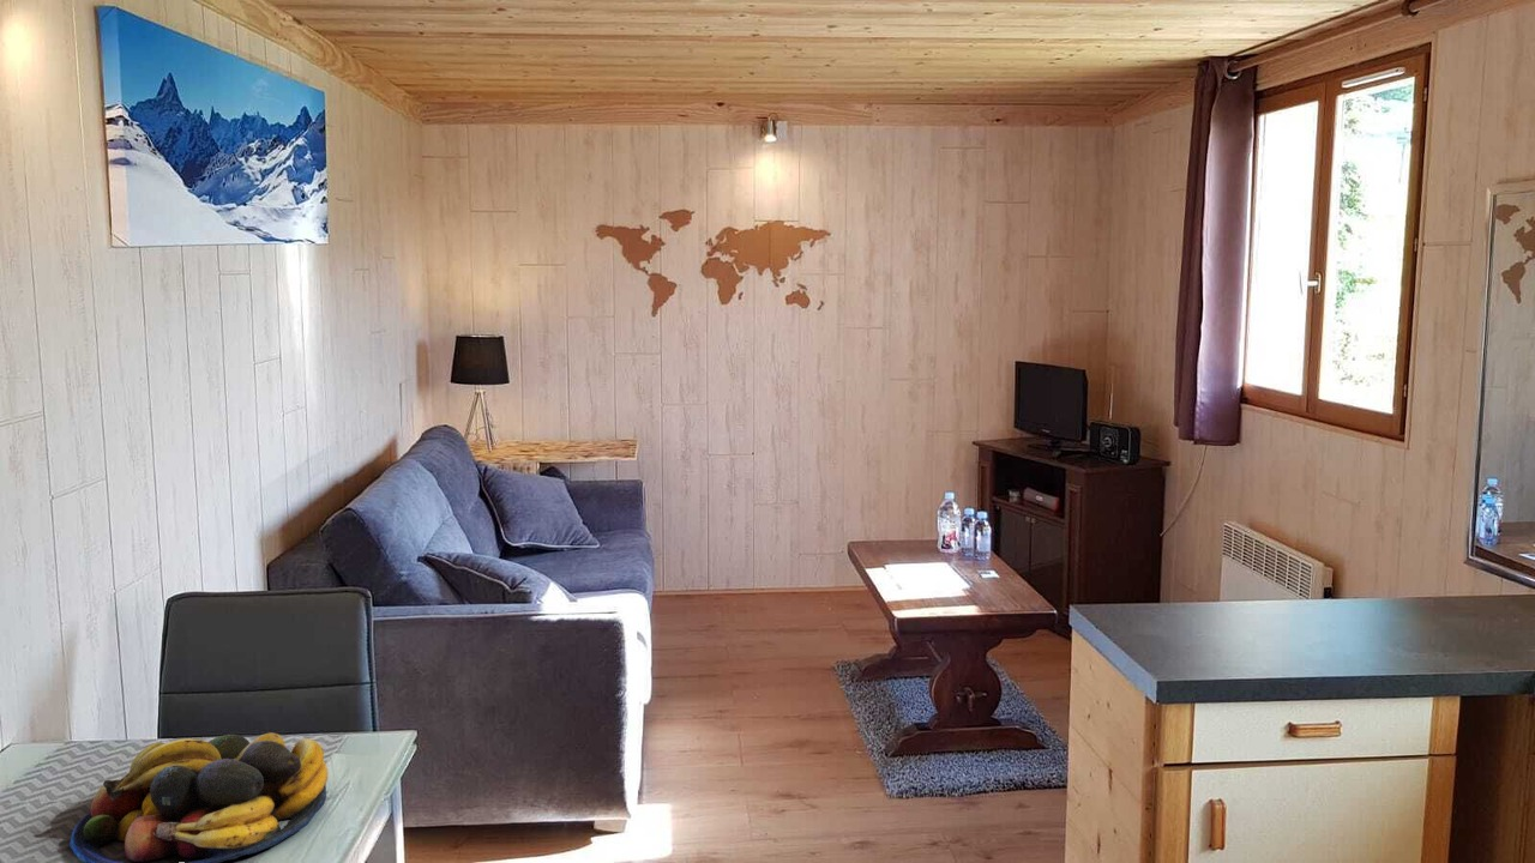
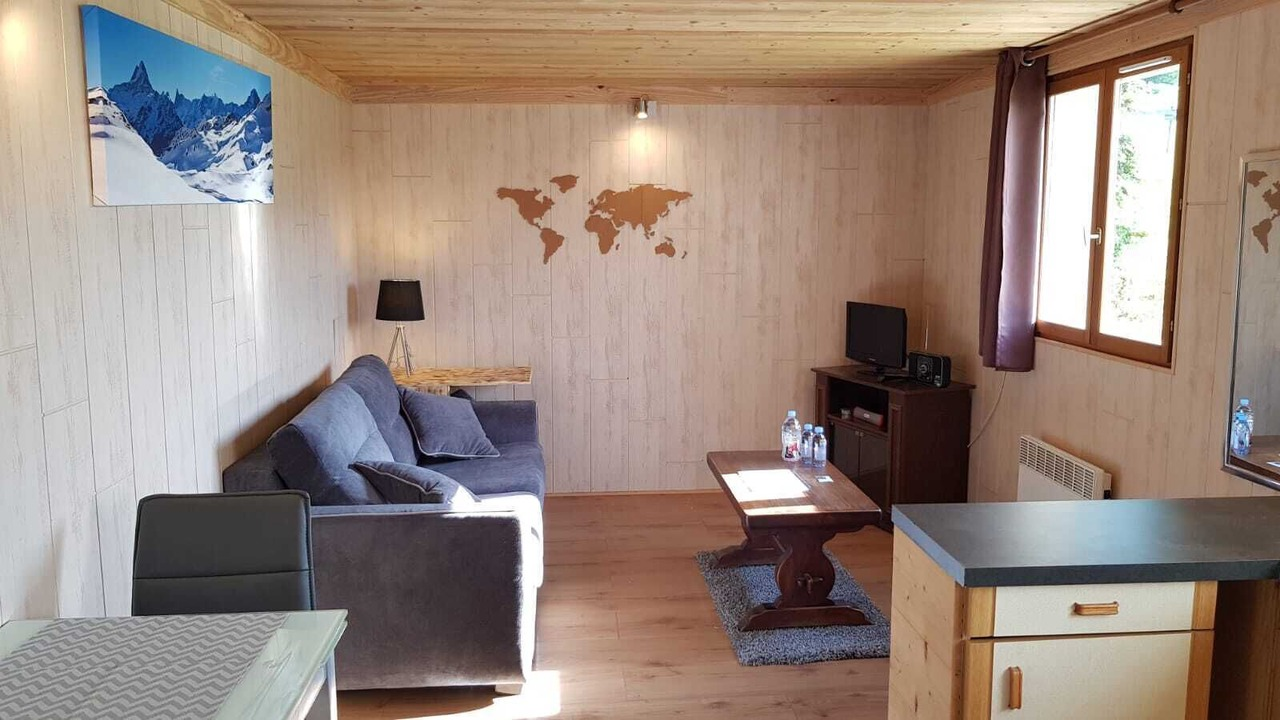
- fruit bowl (199, 778)
